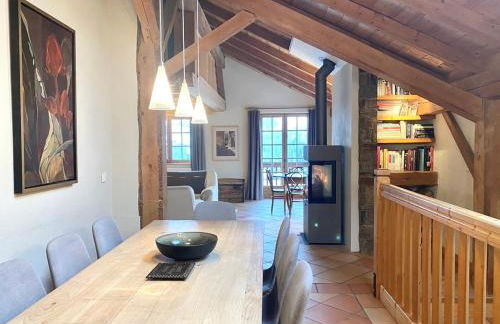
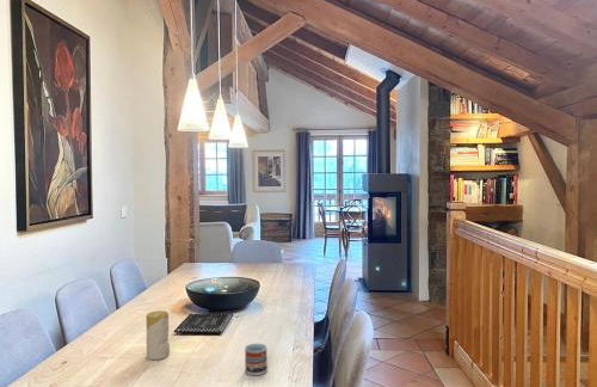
+ candle (158, 334)
+ cup (256, 357)
